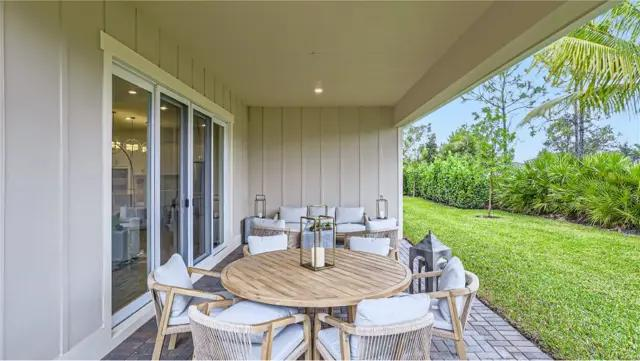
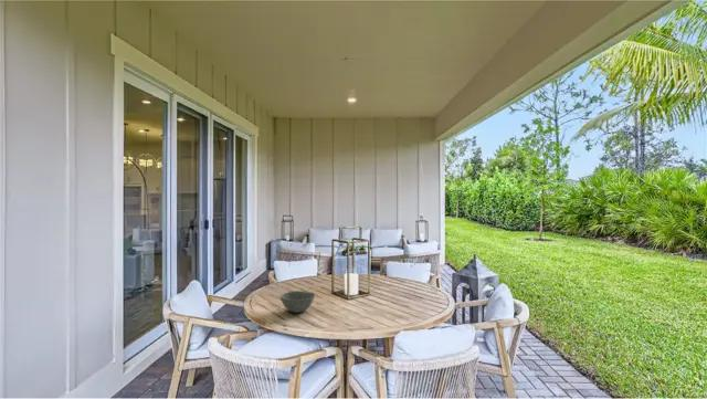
+ bowl (297, 303)
